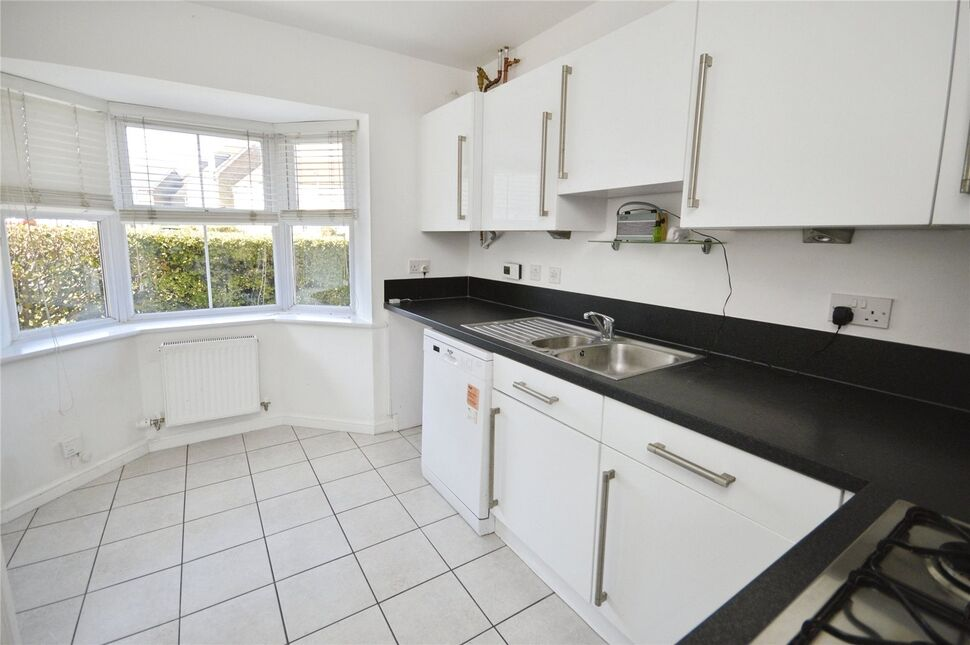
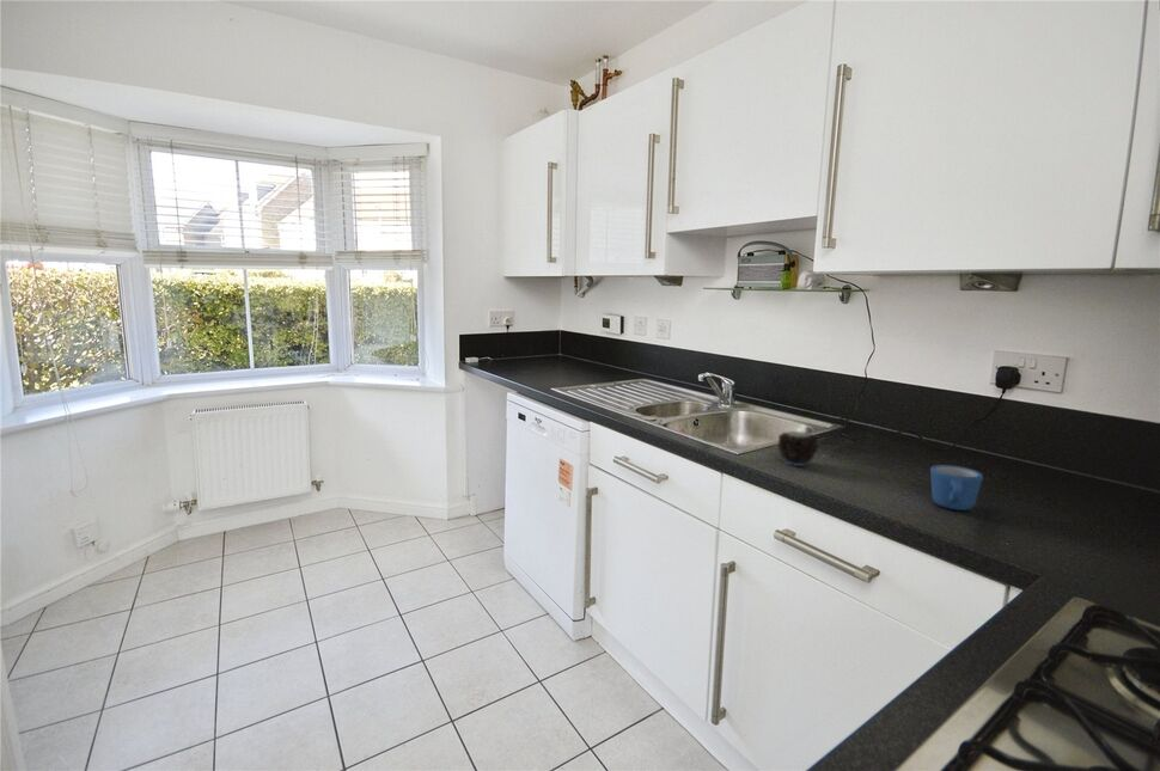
+ mug (954, 490)
+ candle (796, 445)
